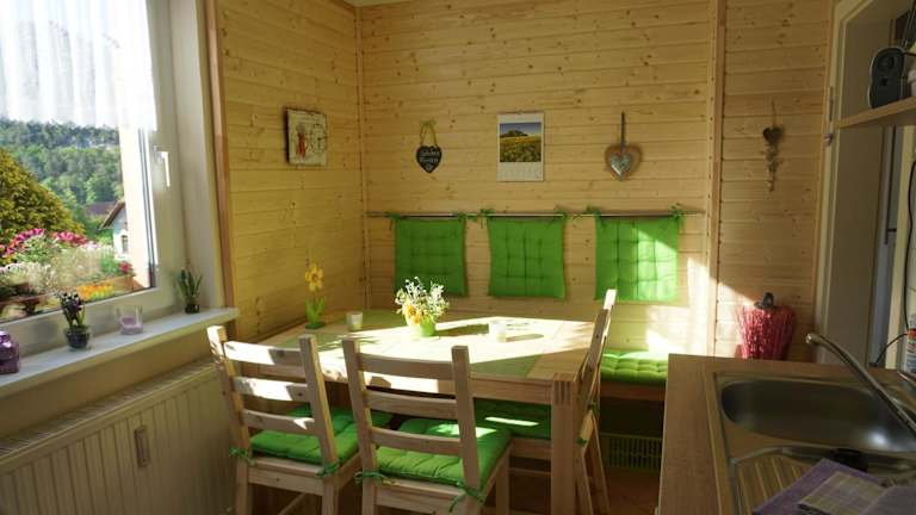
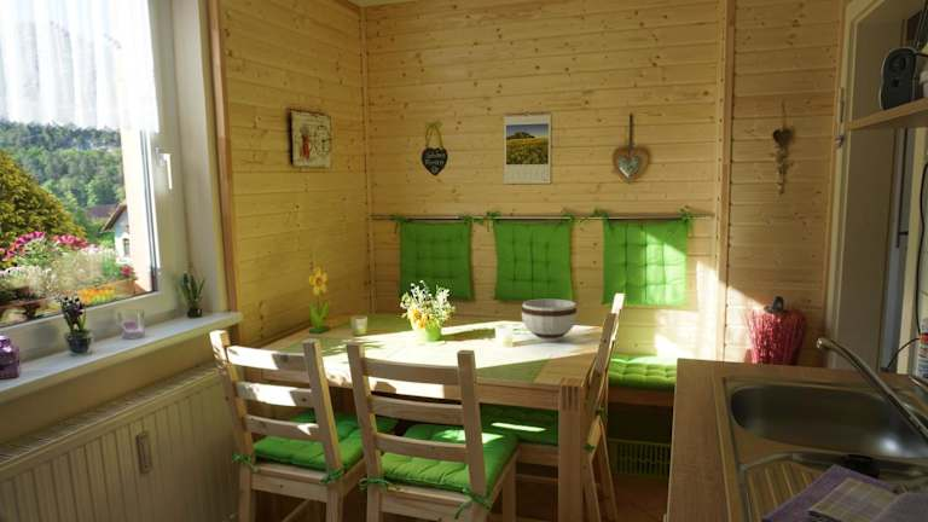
+ bowl (549, 321)
